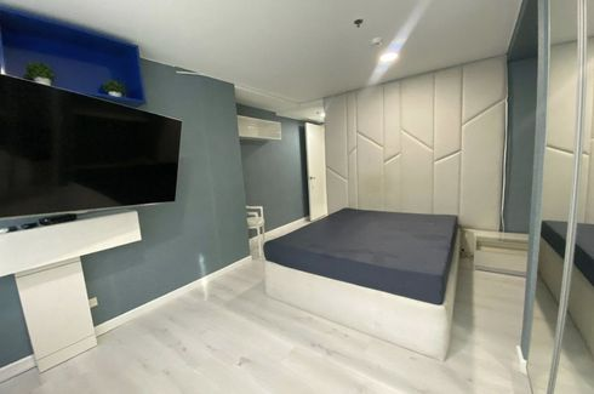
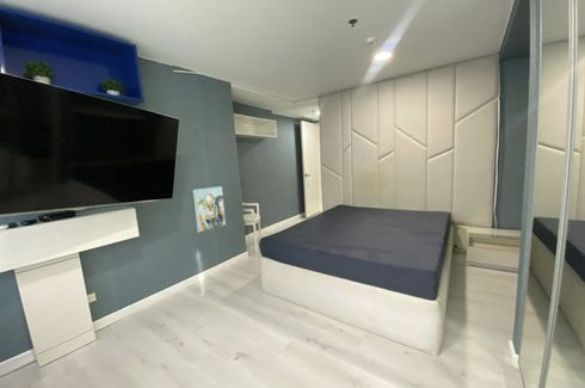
+ wall art (209, 208)
